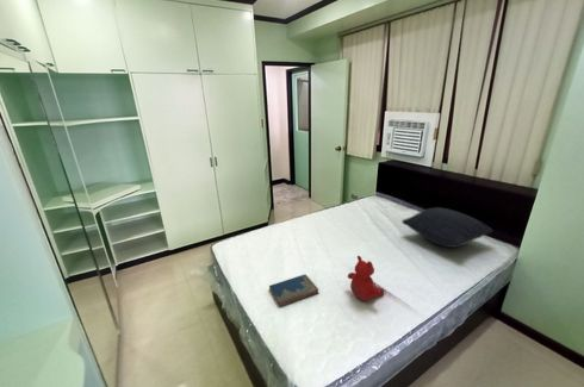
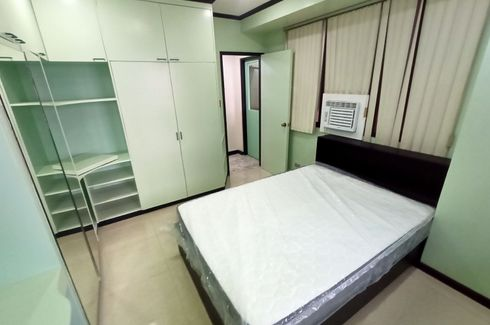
- pillow (445, 225)
- hardcover book (293, 288)
- stuffed bear (367, 275)
